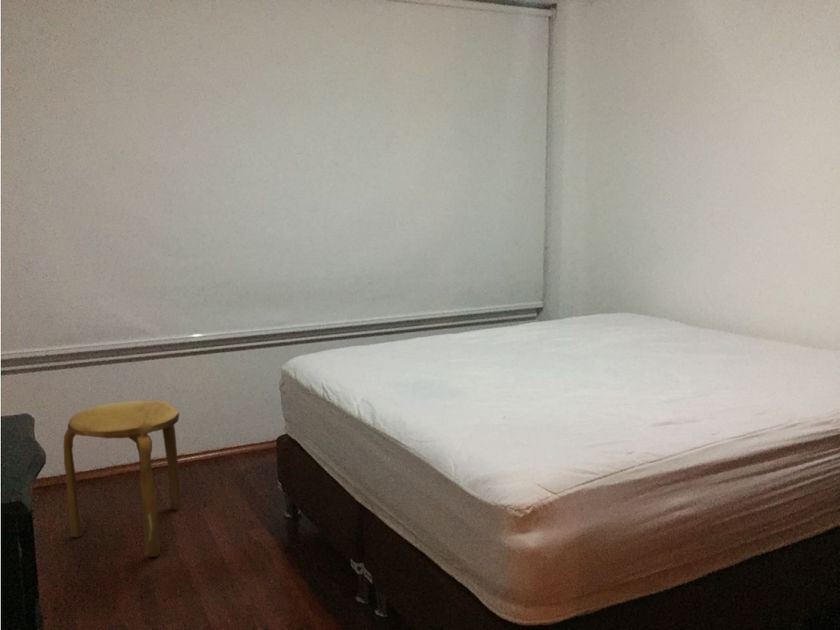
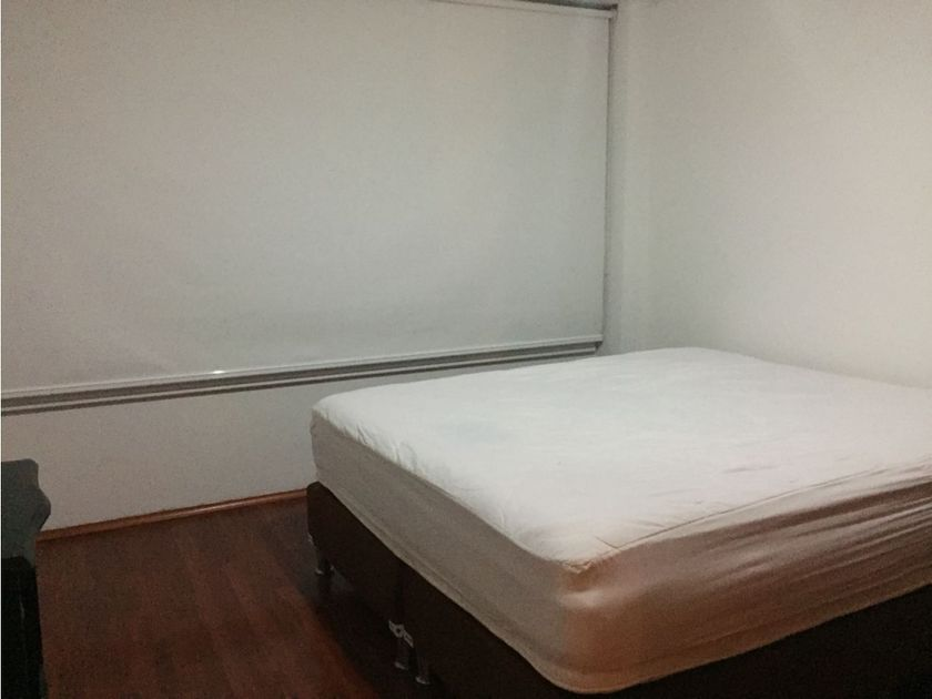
- stool (140, 471)
